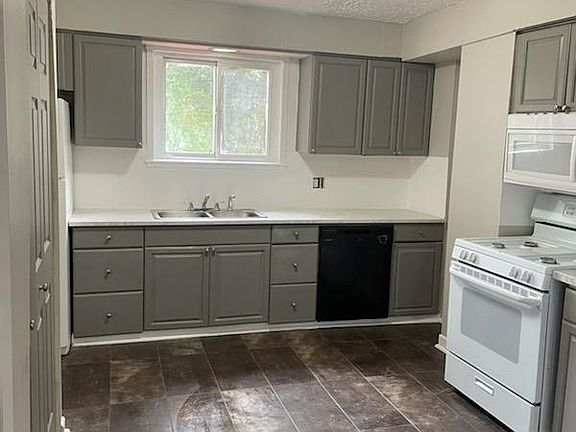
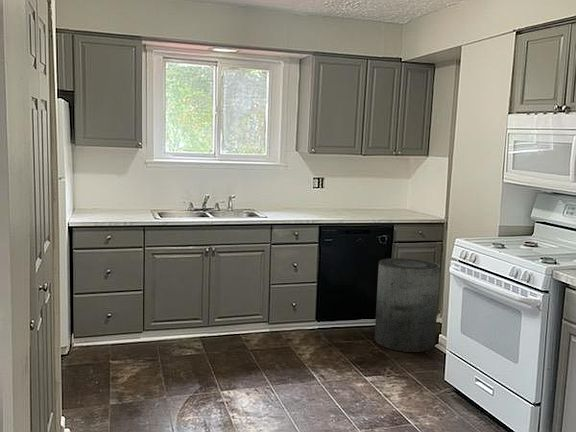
+ trash can (406, 302)
